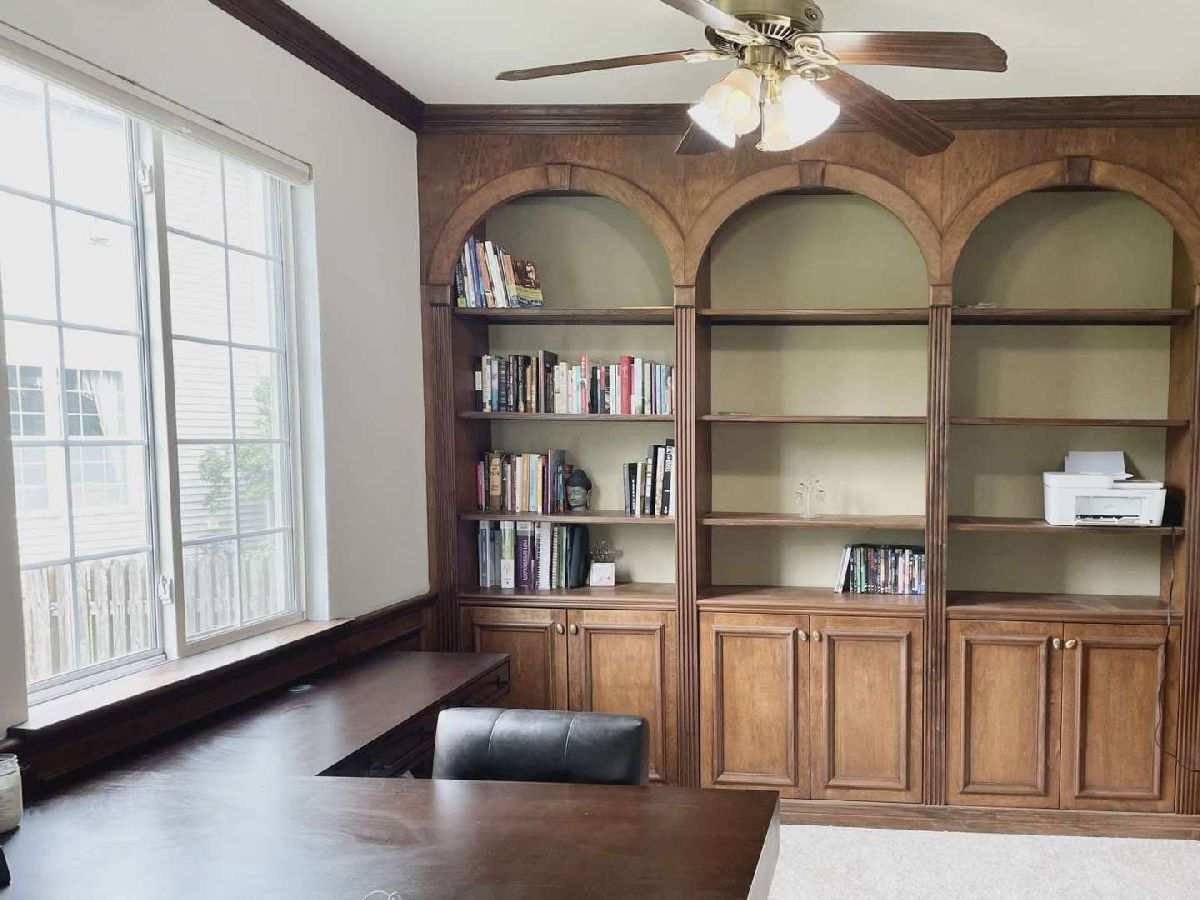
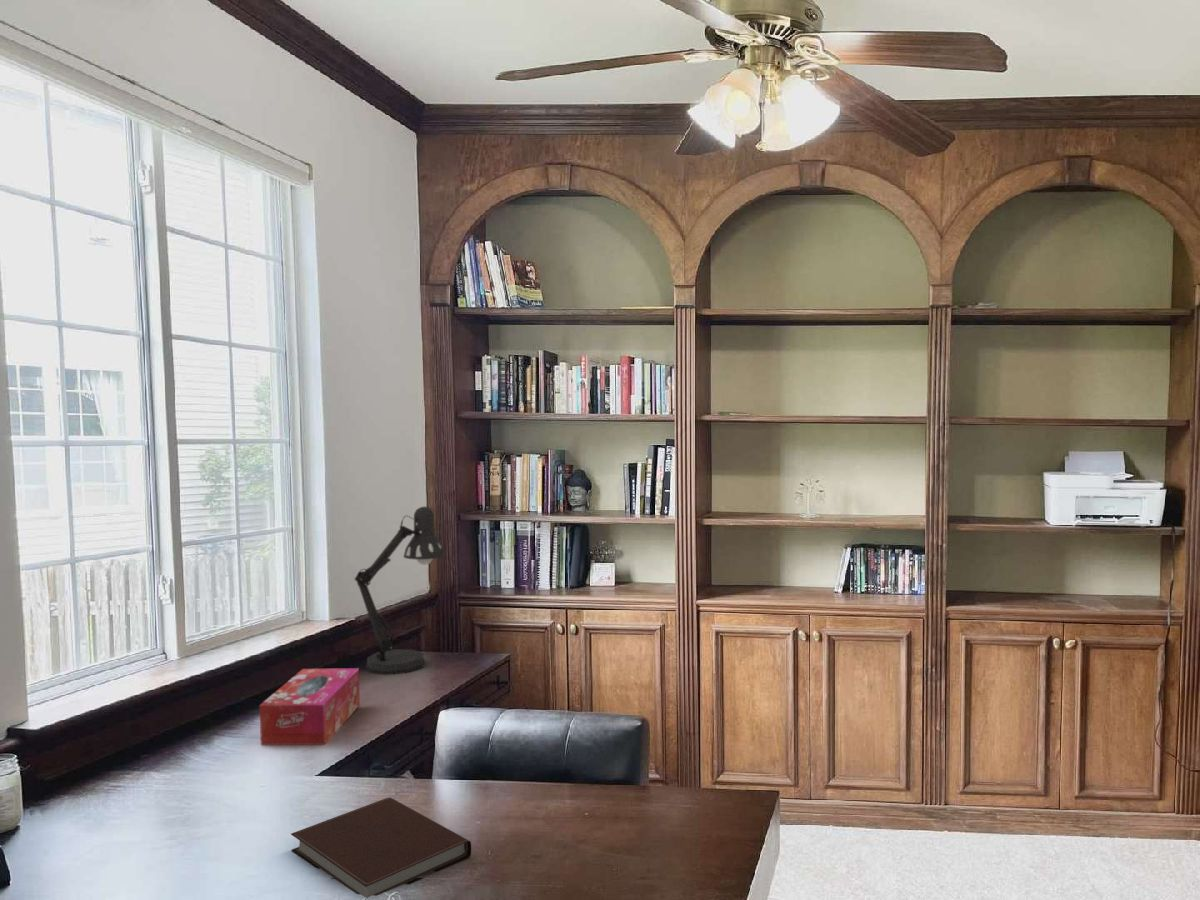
+ notebook (380, 844)
+ desk lamp (382, 567)
+ tissue box (312, 705)
